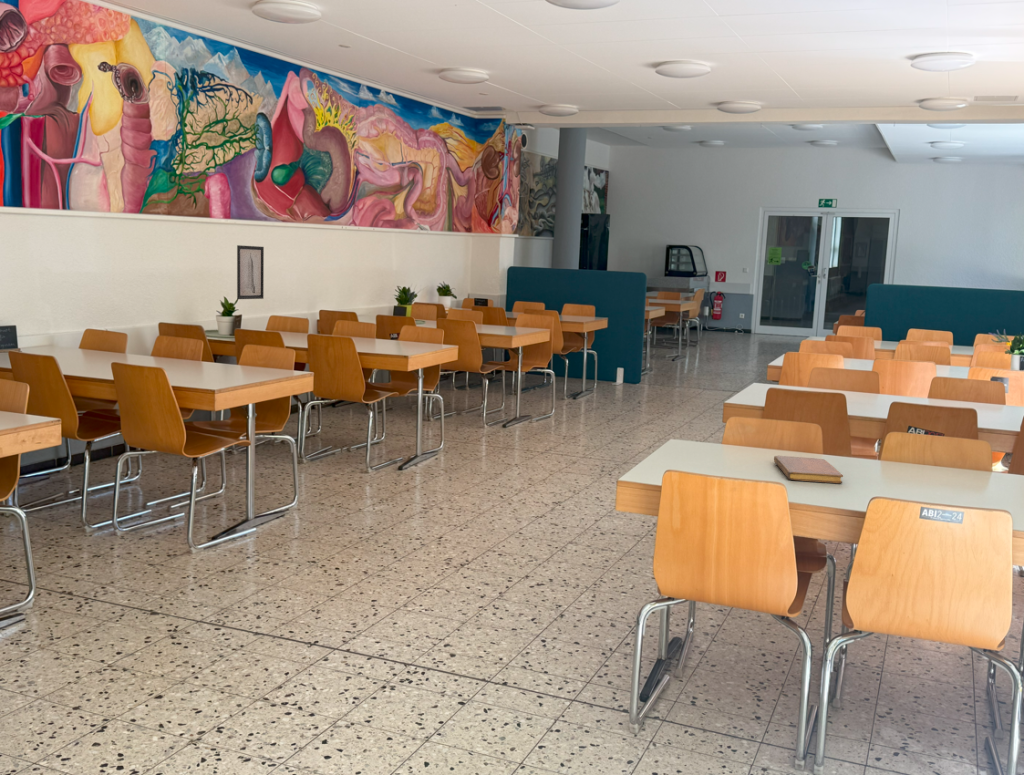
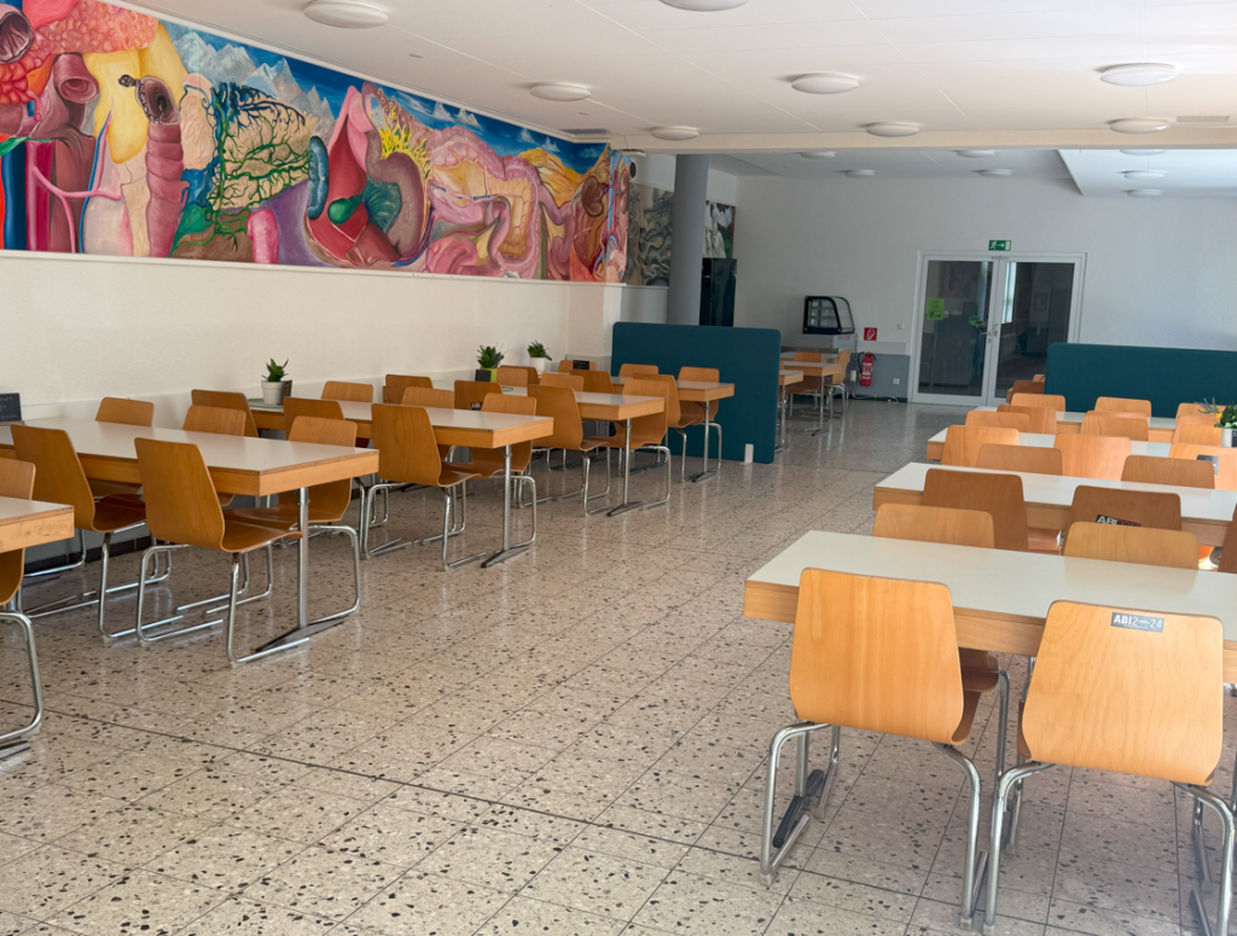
- wall art (250, 272)
- notebook (806, 468)
